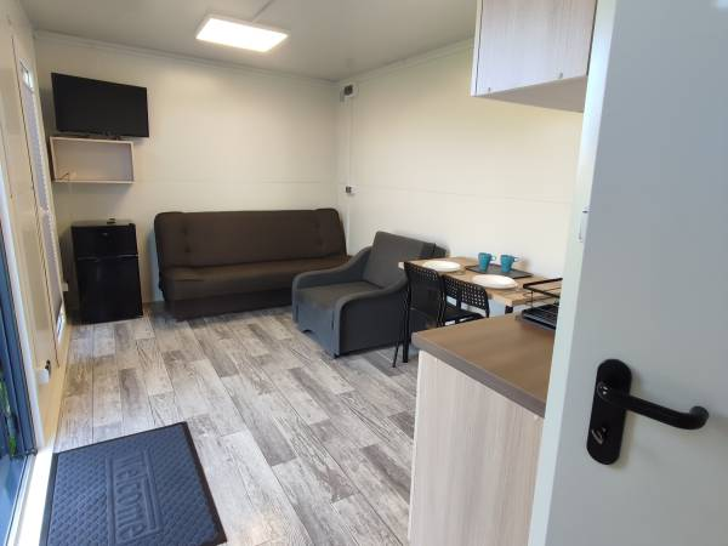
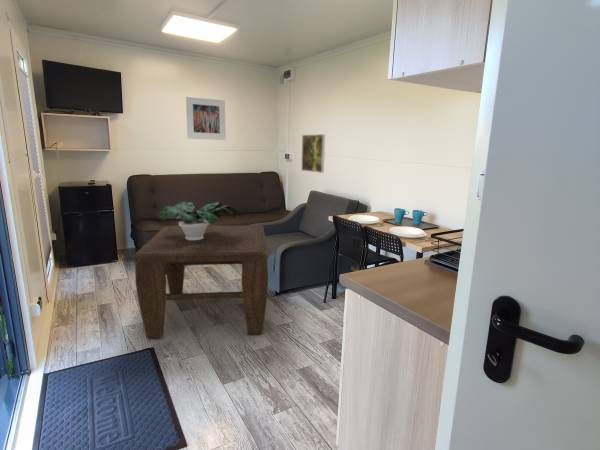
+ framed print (206, 119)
+ coffee table (210, 264)
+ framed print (312, 153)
+ potted plant (200, 222)
